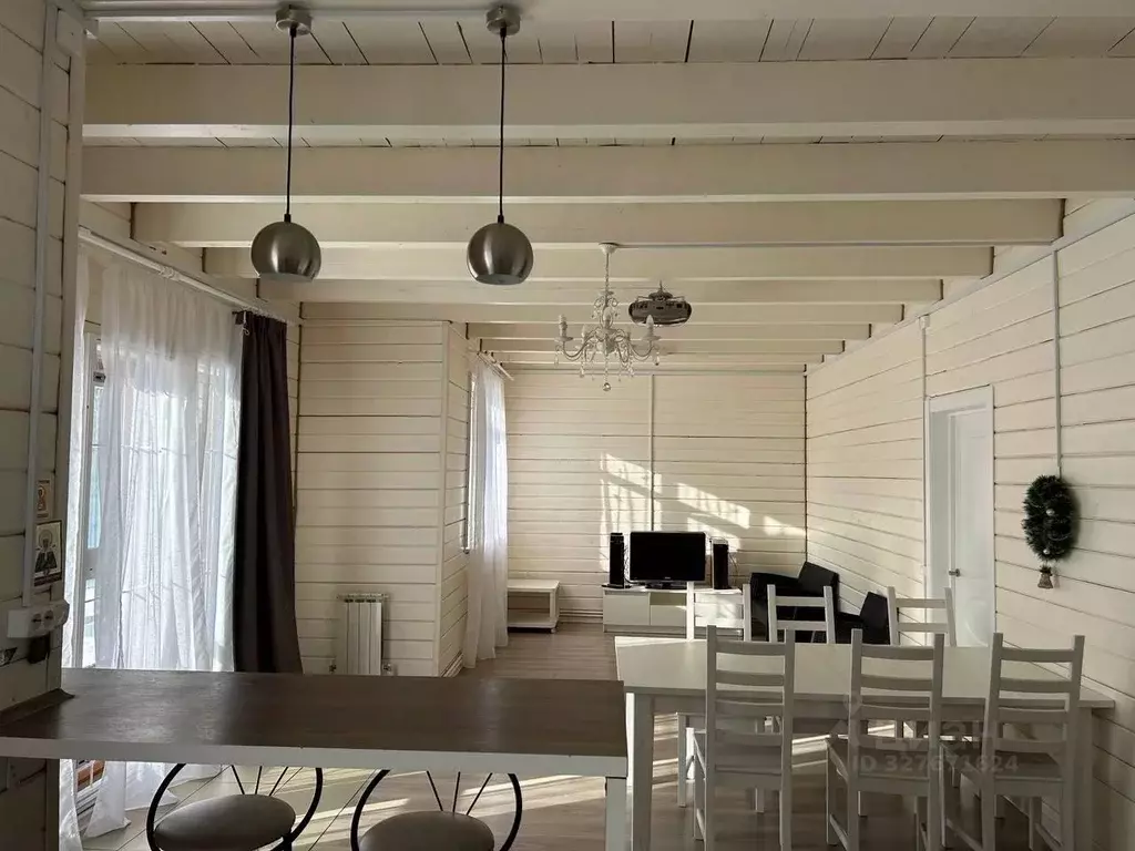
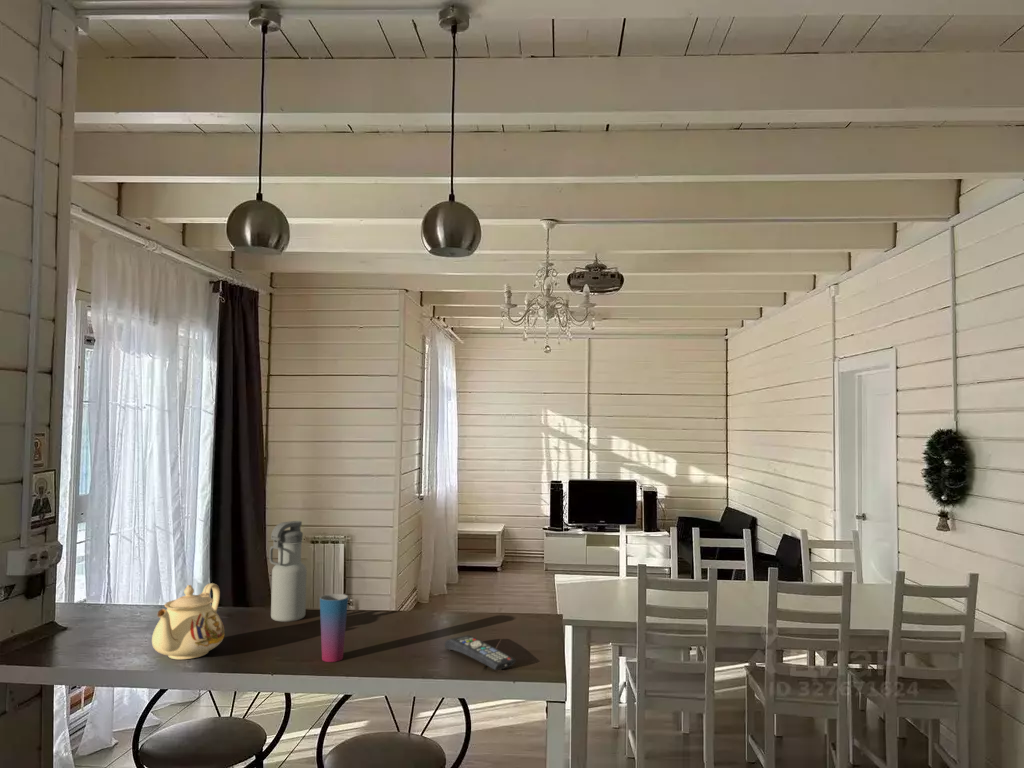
+ remote control (478, 651)
+ cup (333, 627)
+ teapot (189, 619)
+ water bottle (288, 570)
